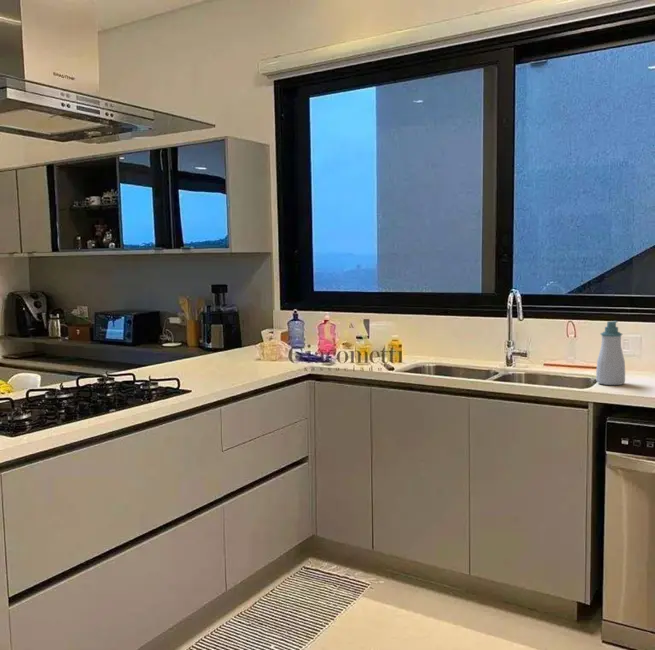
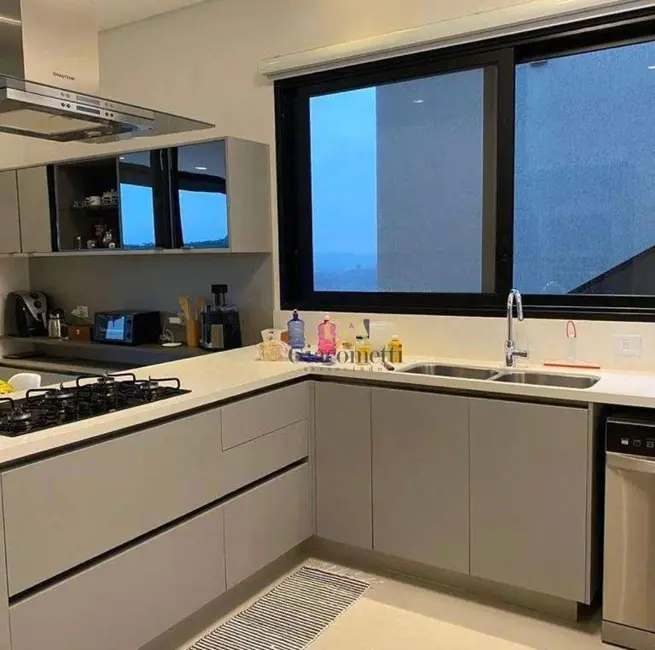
- soap bottle (611, 352)
